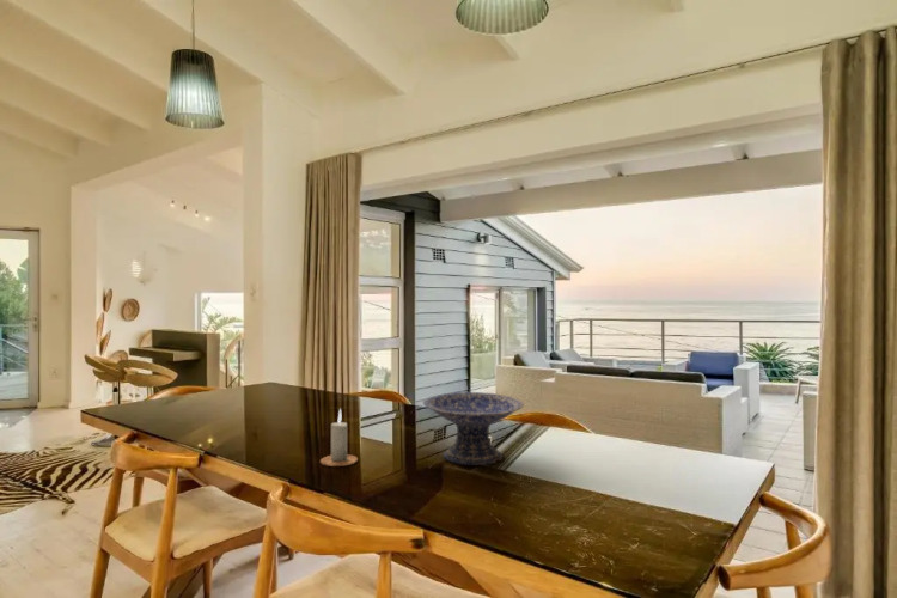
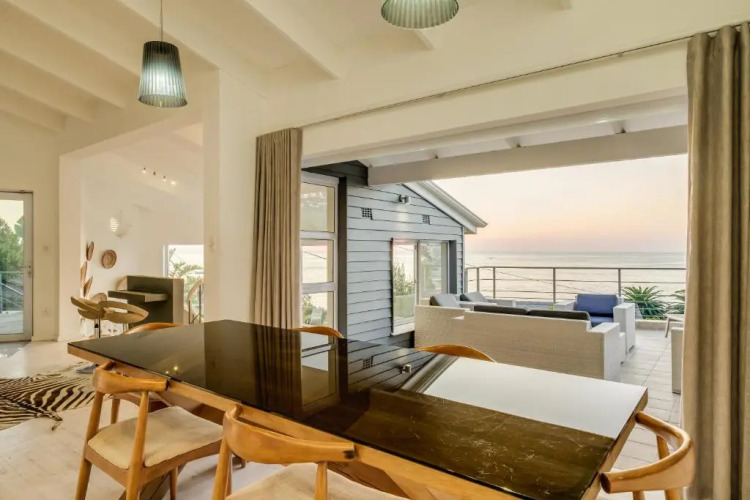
- decorative bowl (472, 428)
- candle (338, 434)
